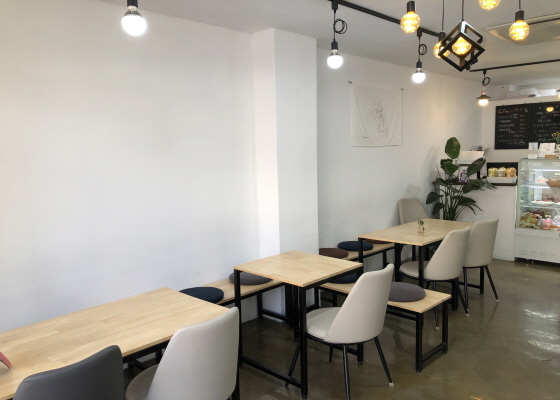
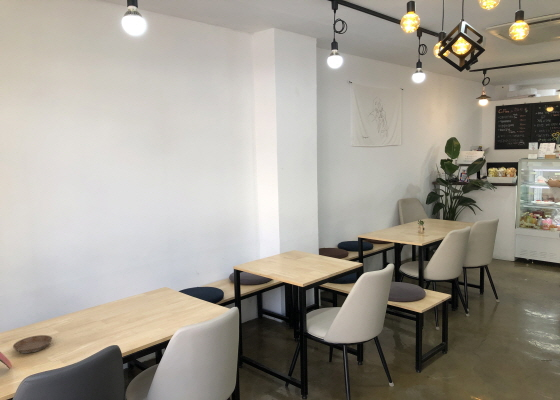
+ saucer (33, 344)
